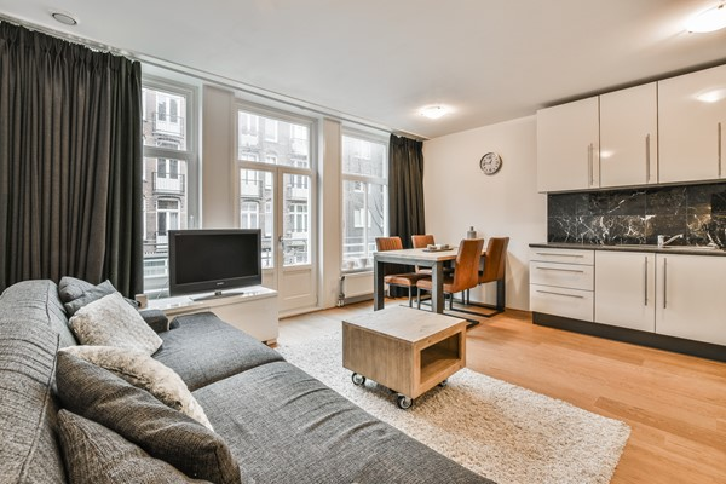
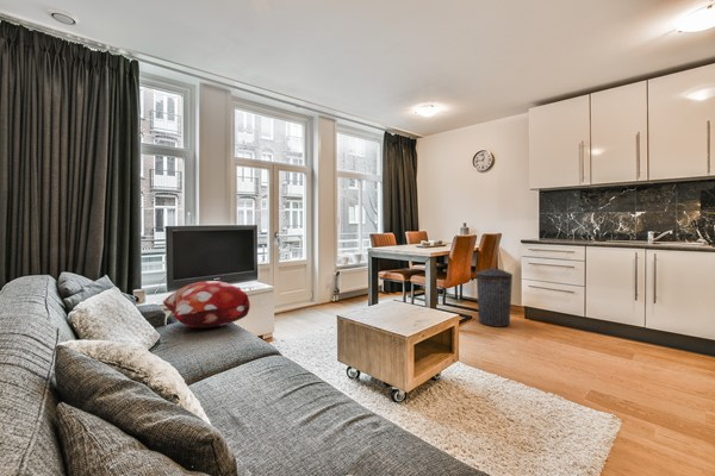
+ decorative pillow (205, 303)
+ trash can (493, 294)
